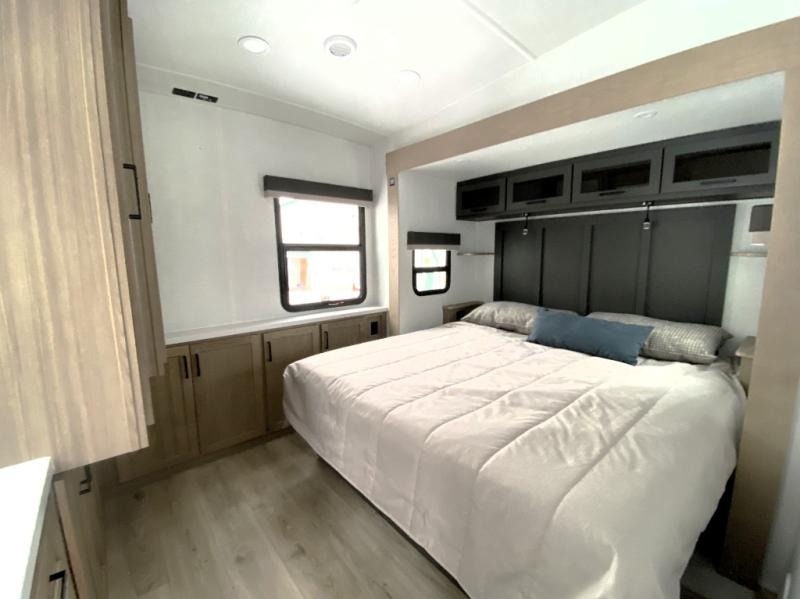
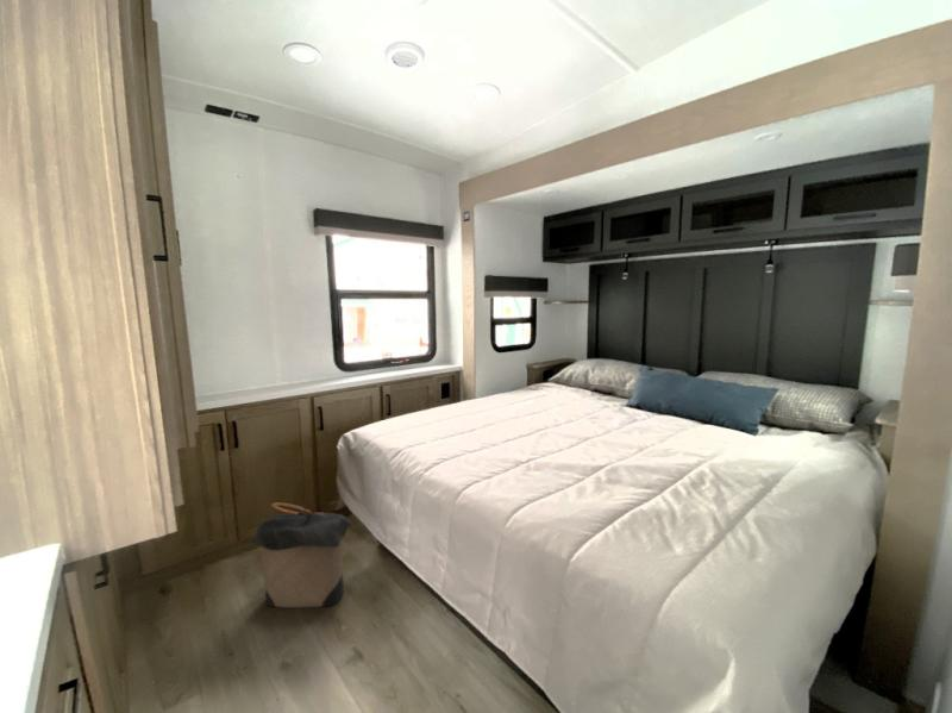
+ laundry hamper (305, 545)
